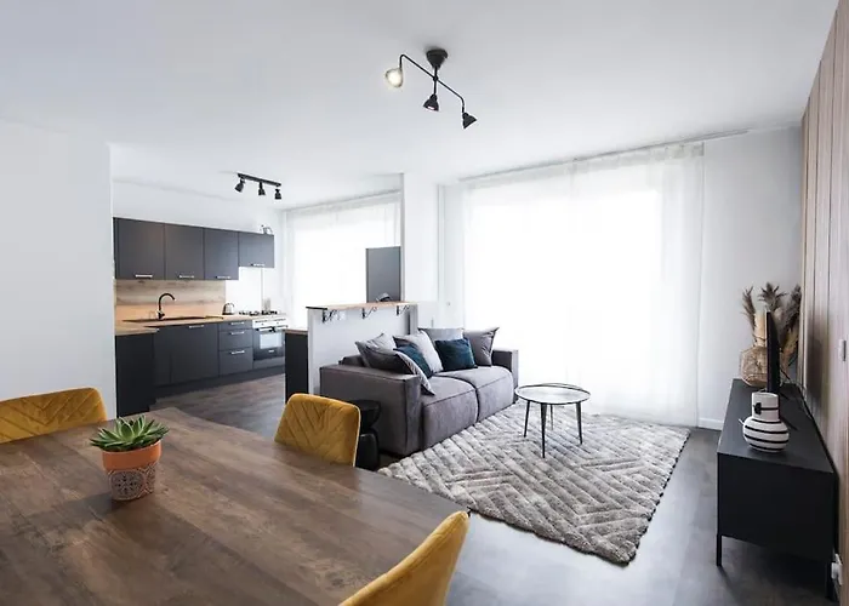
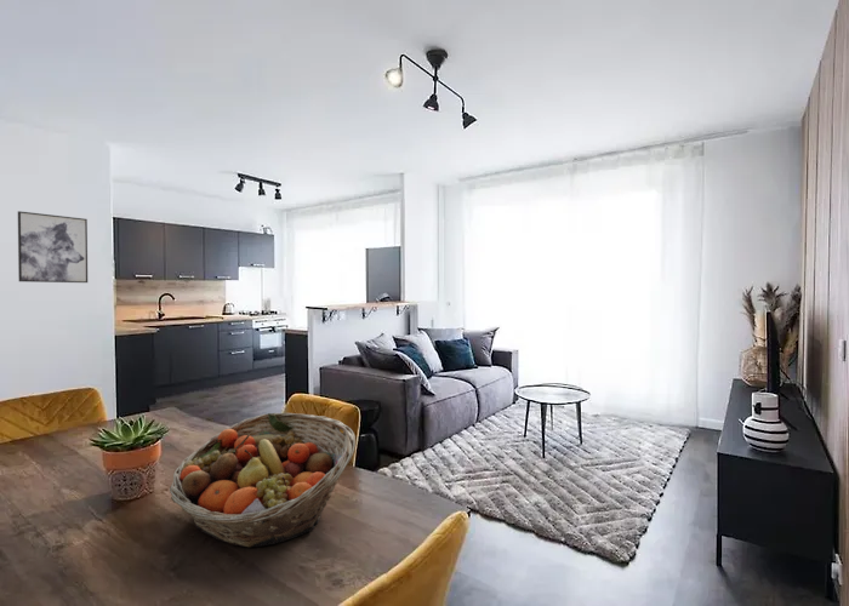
+ wall art (53, 248)
+ fruit basket (266, 470)
